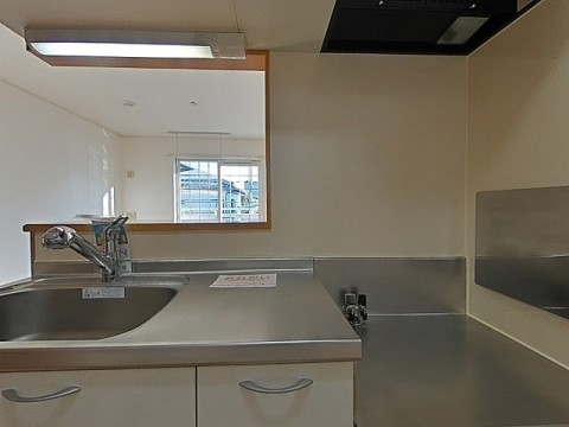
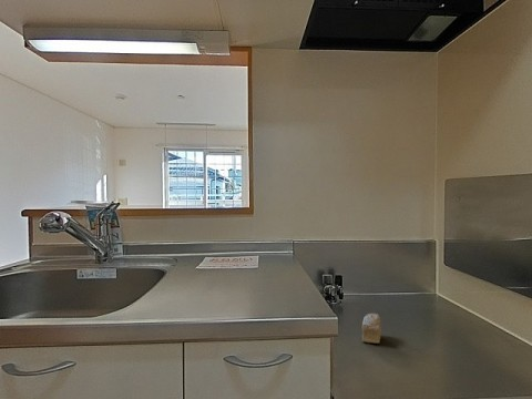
+ cake slice (371, 326)
